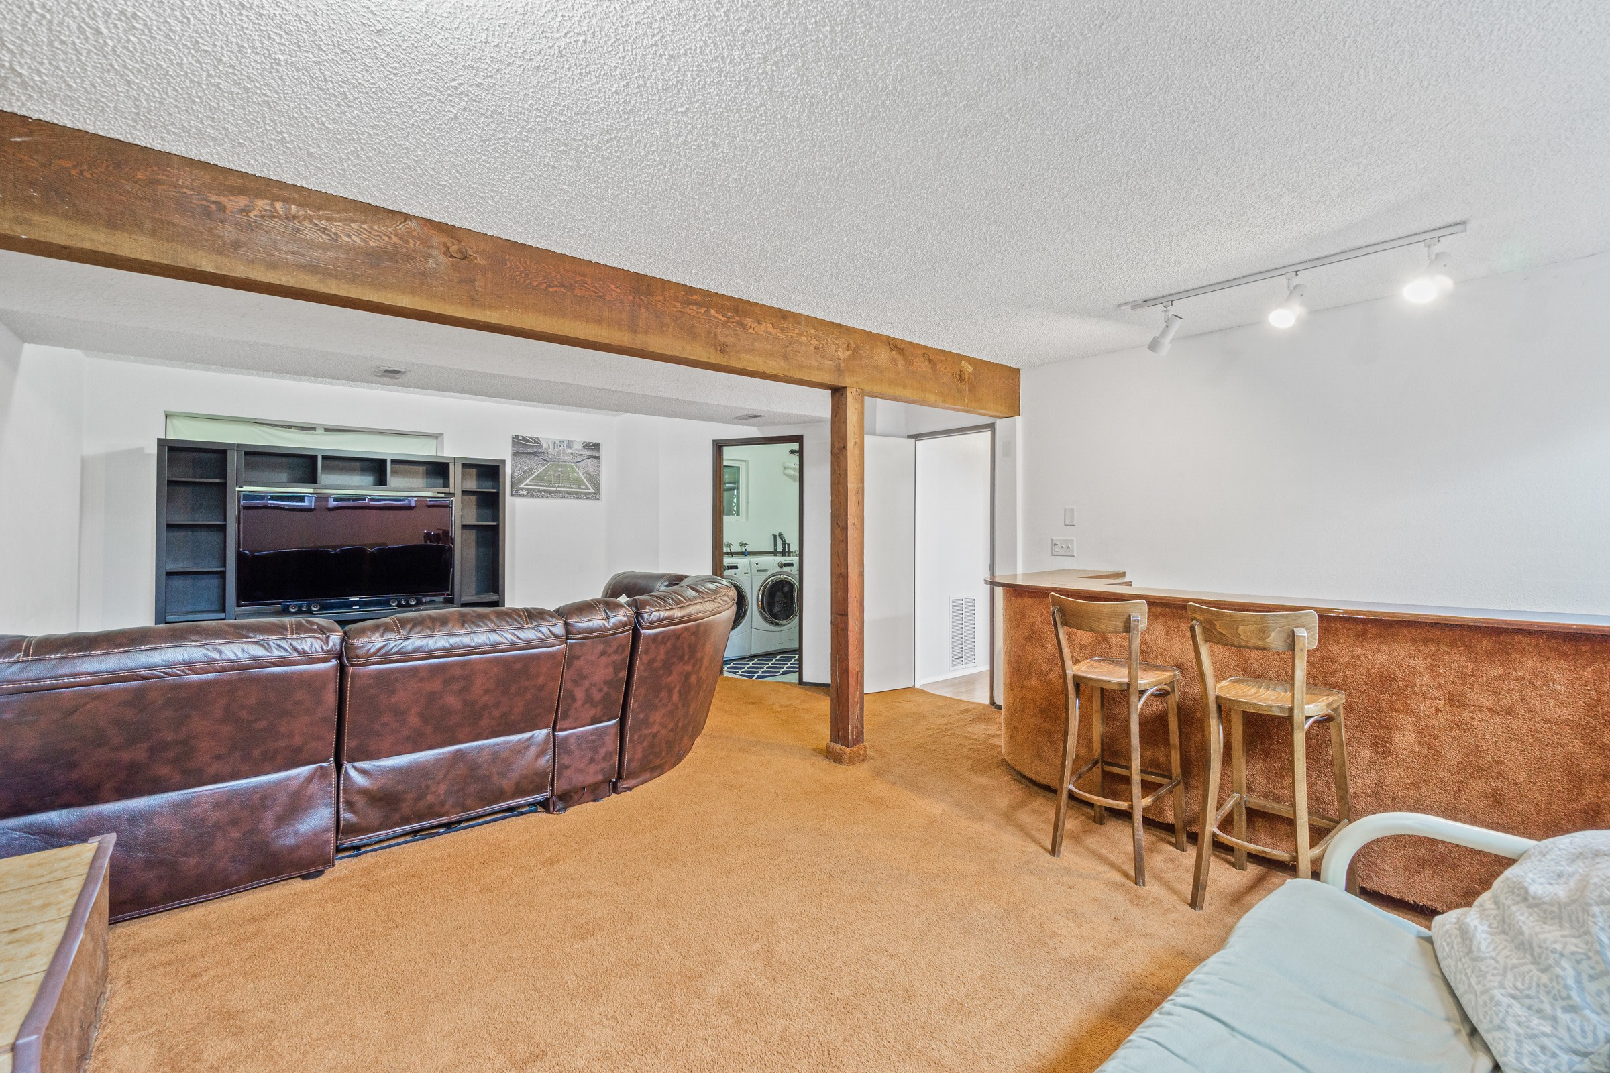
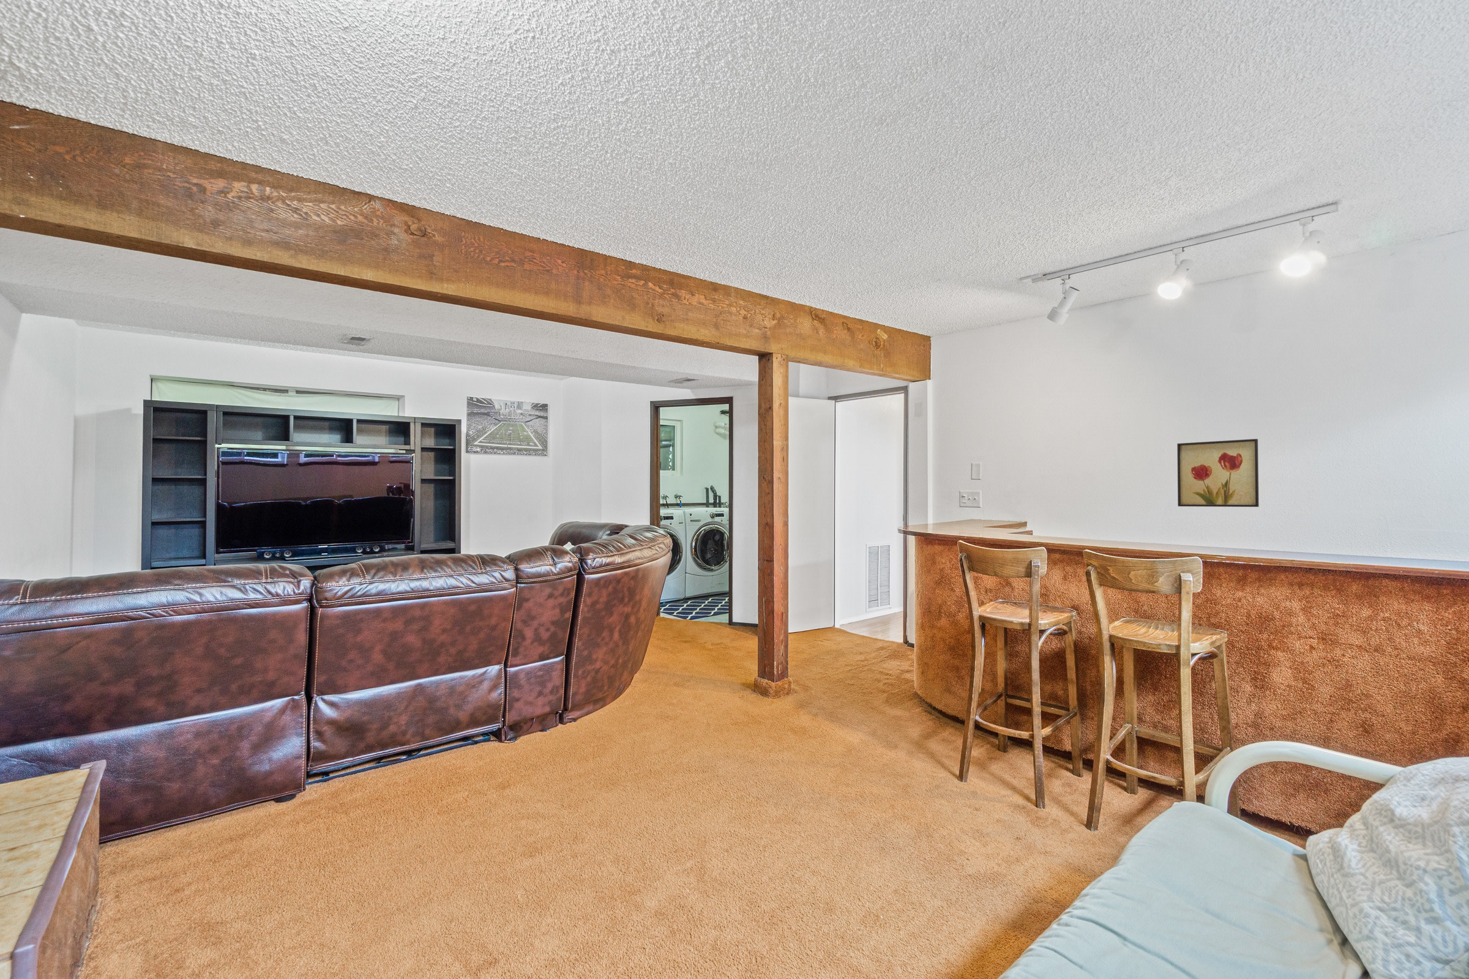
+ wall art (1217, 473)
